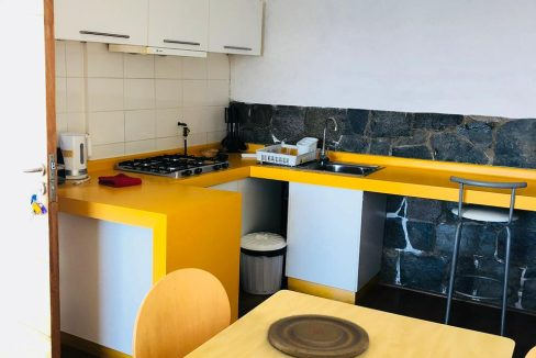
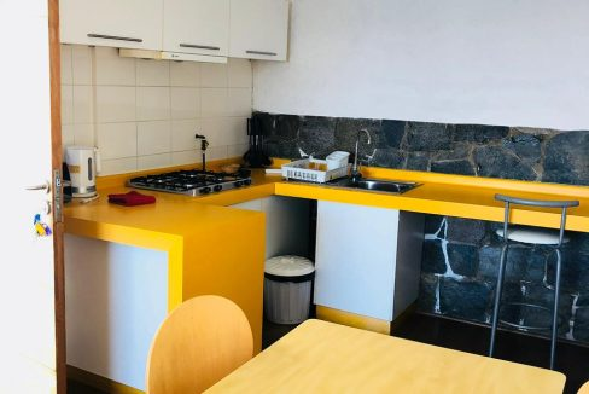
- plate (317, 335)
